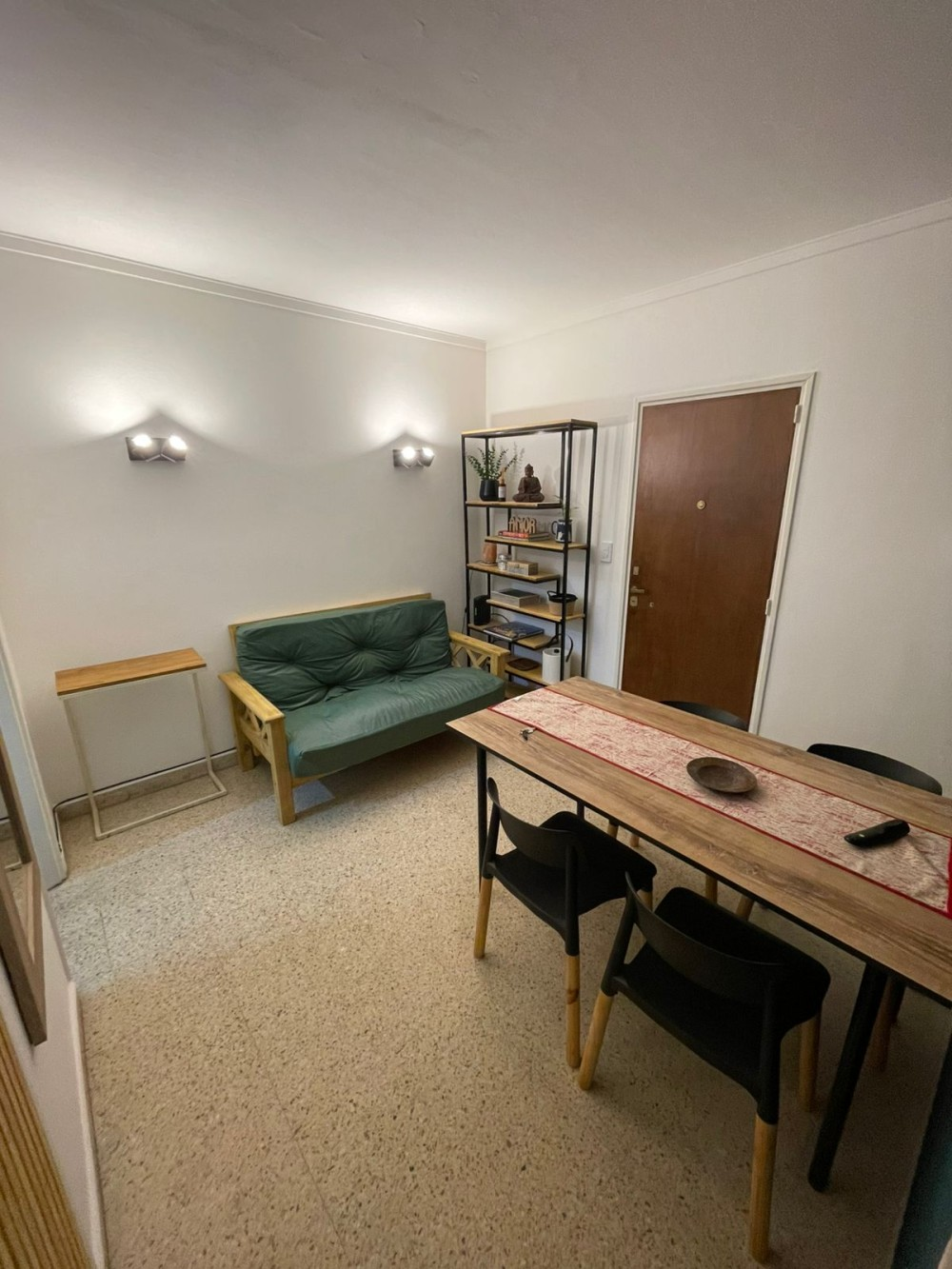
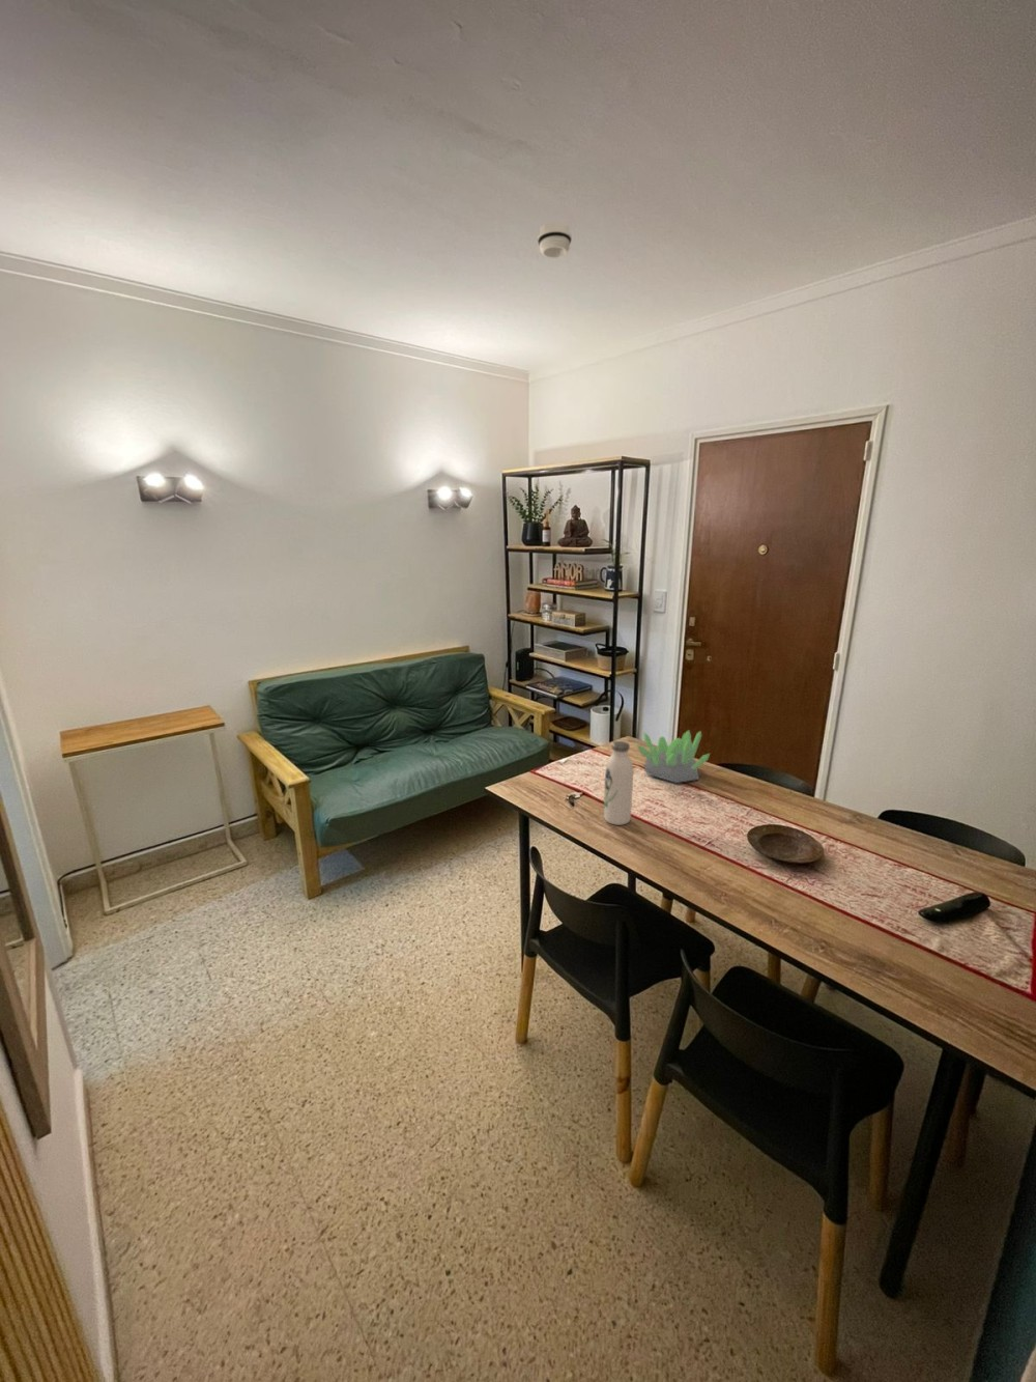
+ water bottle (618, 782)
+ smoke detector (554, 241)
+ succulent plant (668, 749)
